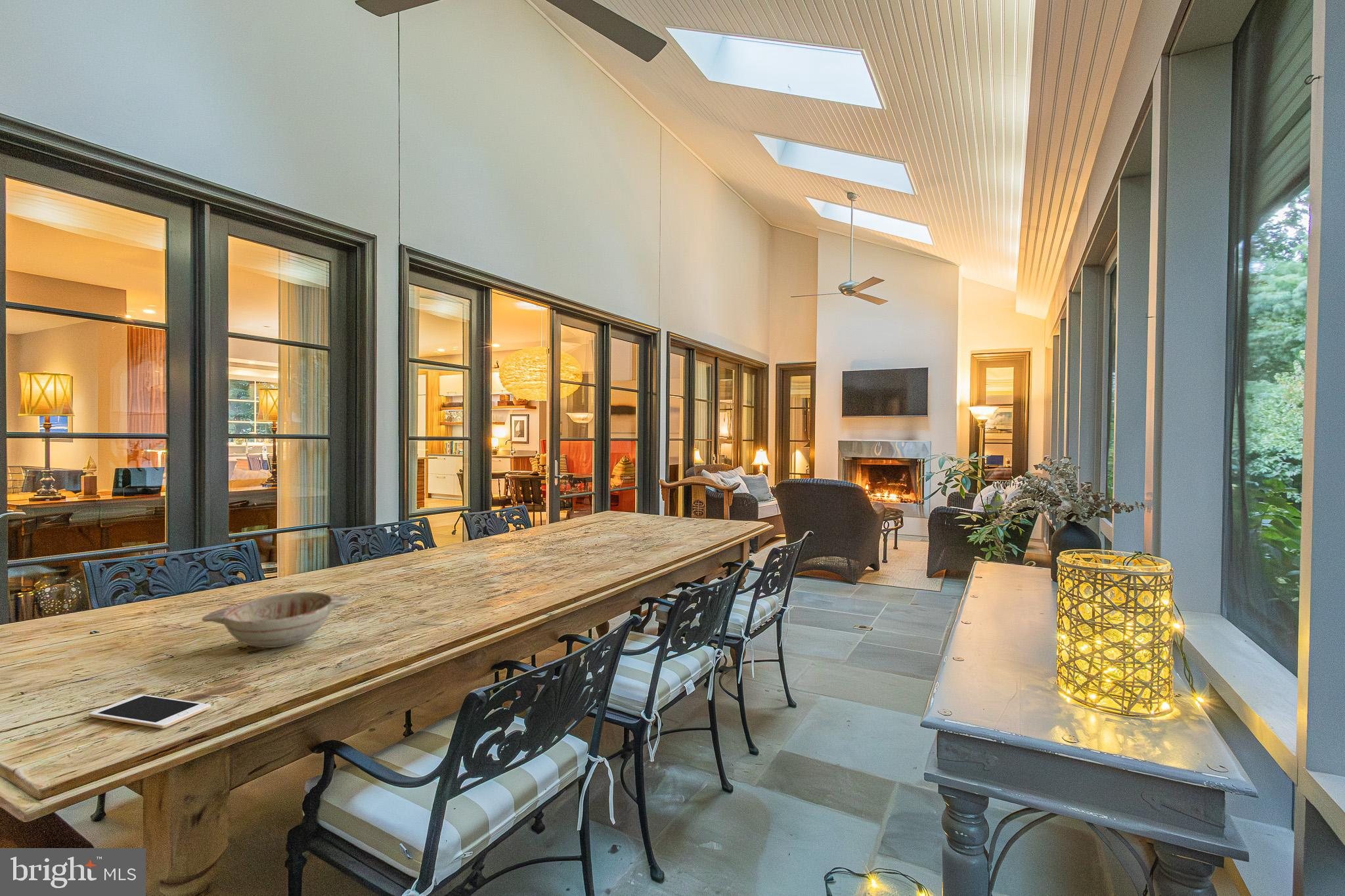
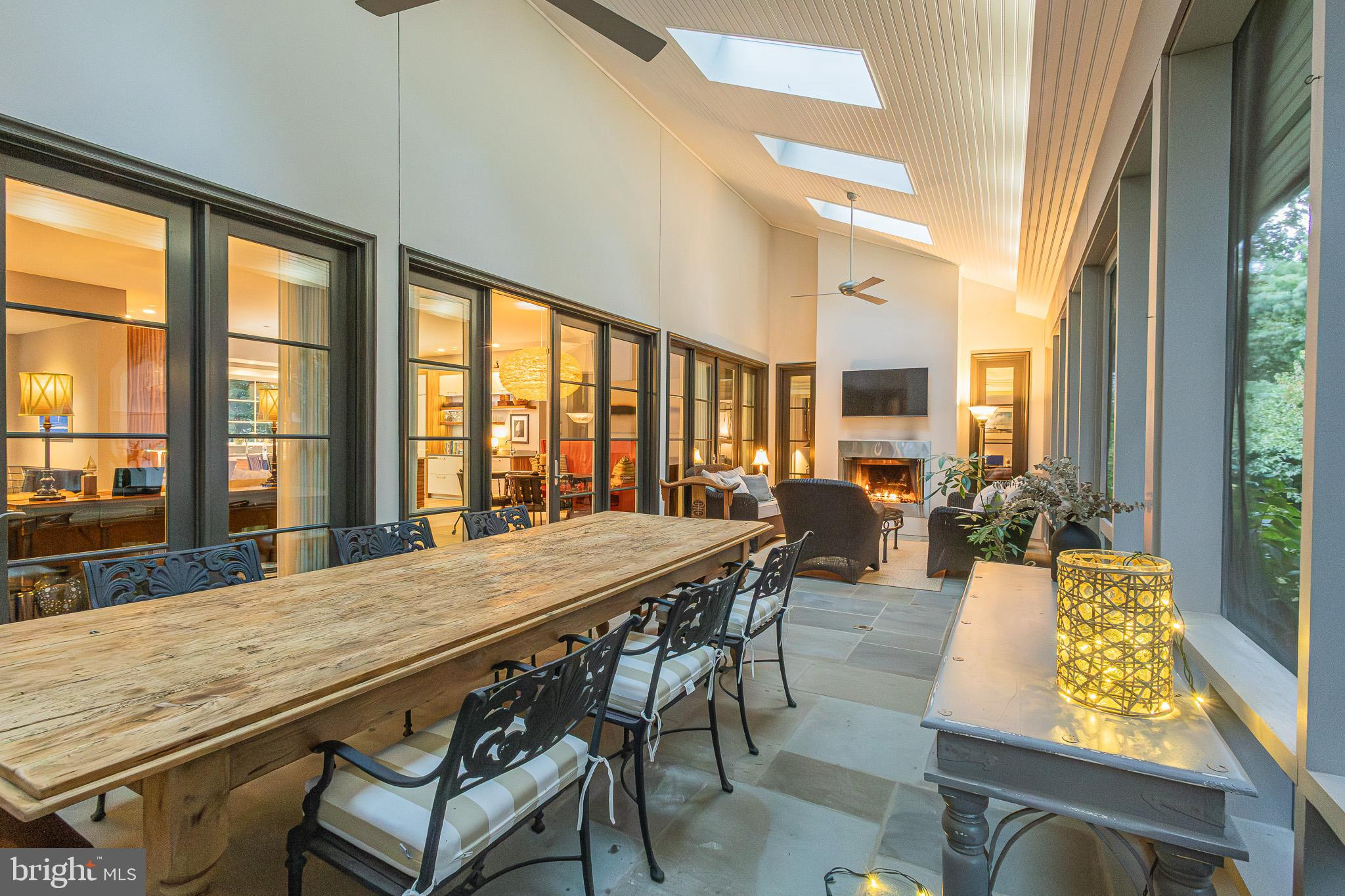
- decorative bowl (279, 622)
- cell phone (150, 710)
